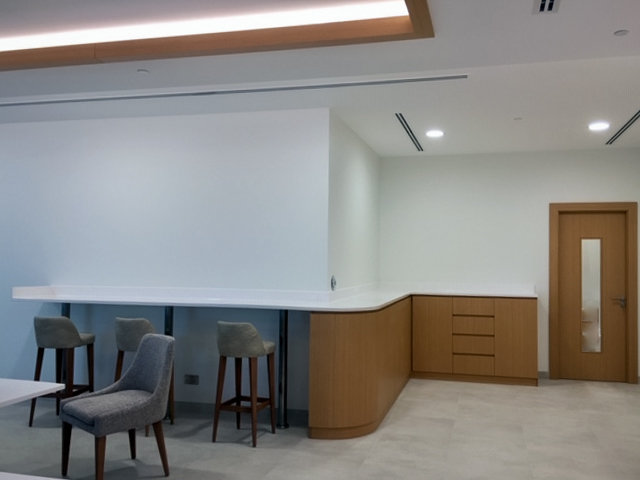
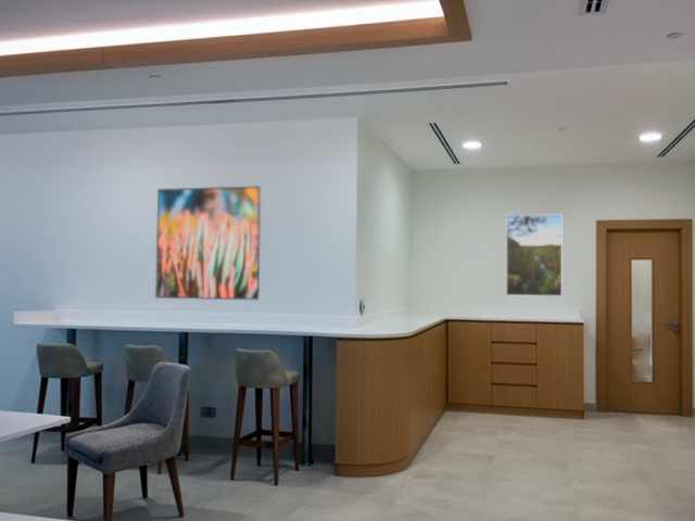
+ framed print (533, 255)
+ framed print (206, 243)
